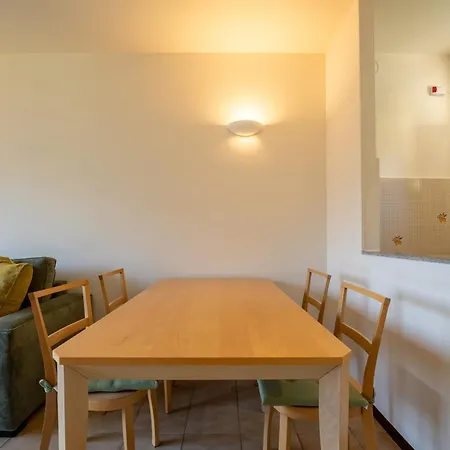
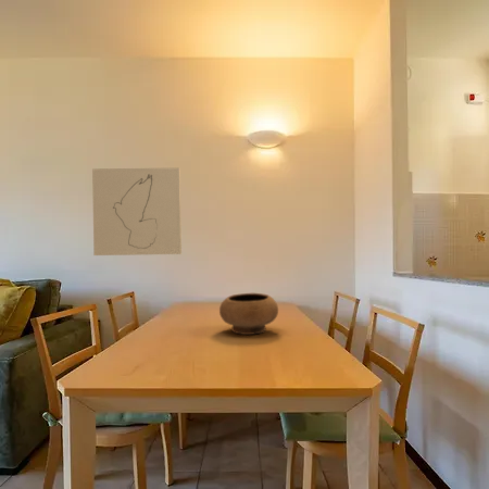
+ bowl (249, 313)
+ wall art (137, 211)
